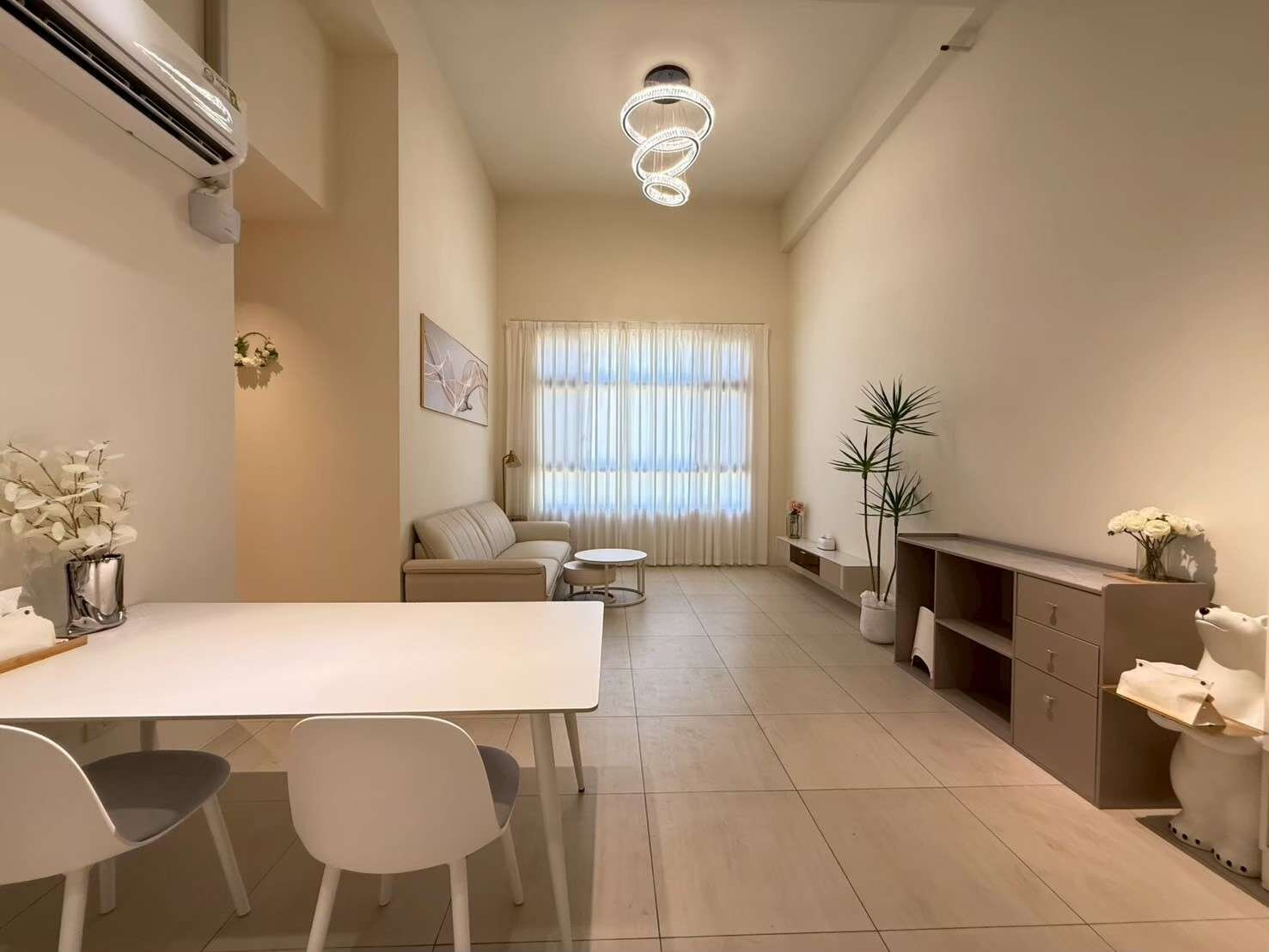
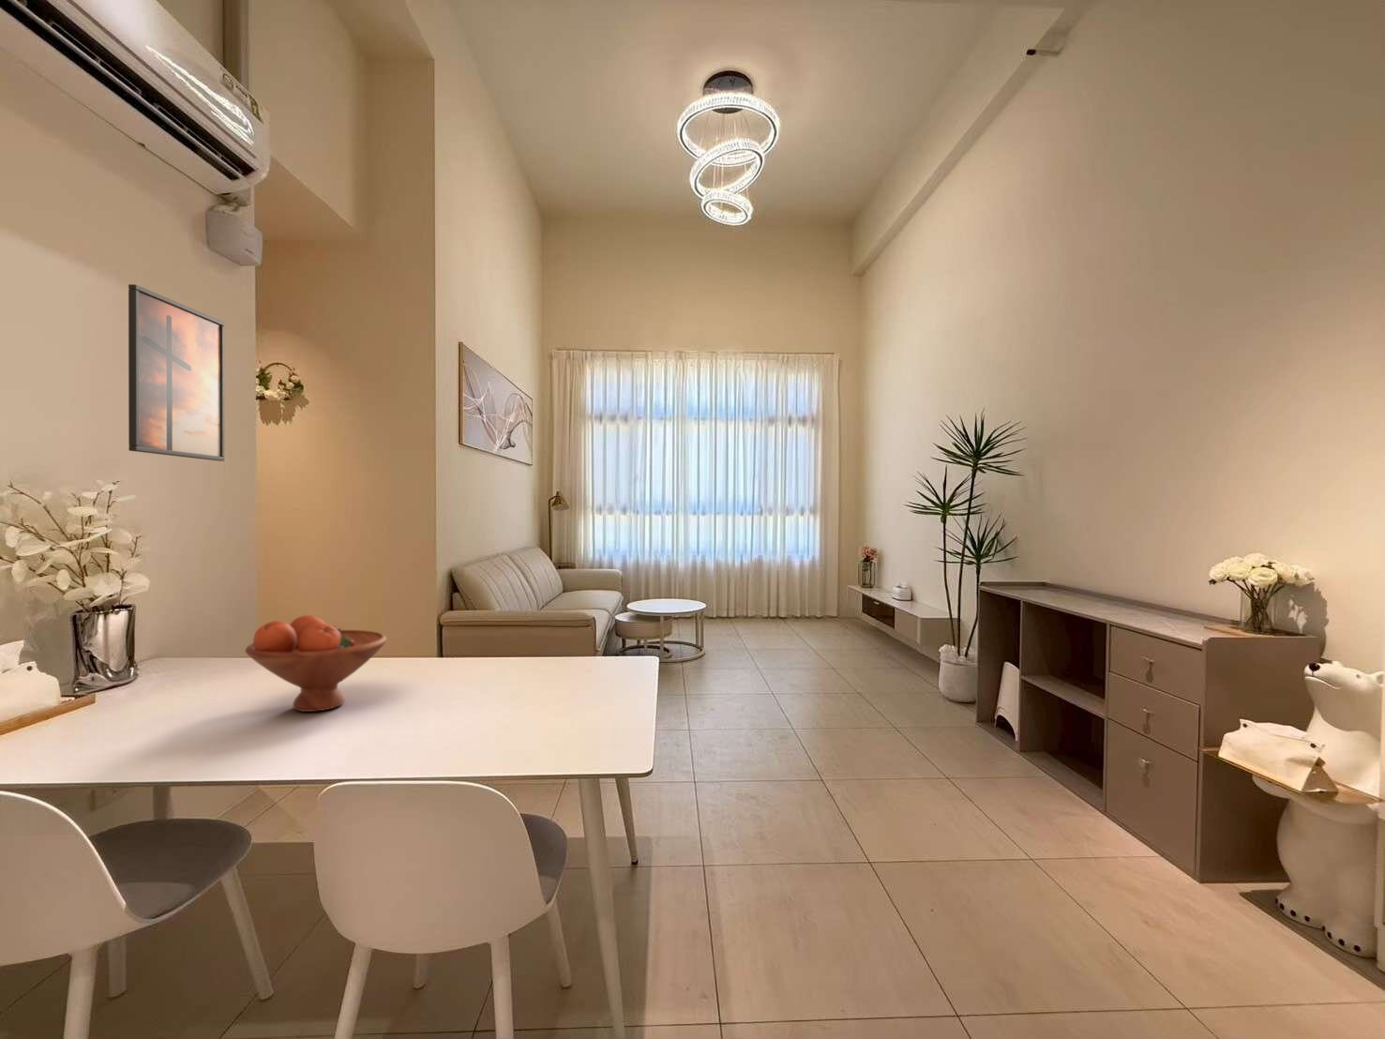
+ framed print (180, 381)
+ fruit bowl (319, 660)
